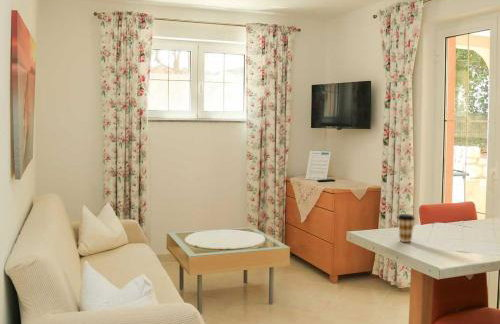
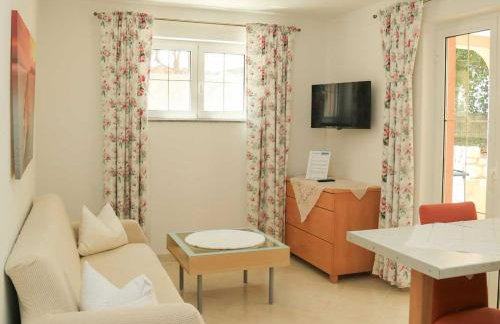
- coffee cup (405, 228)
